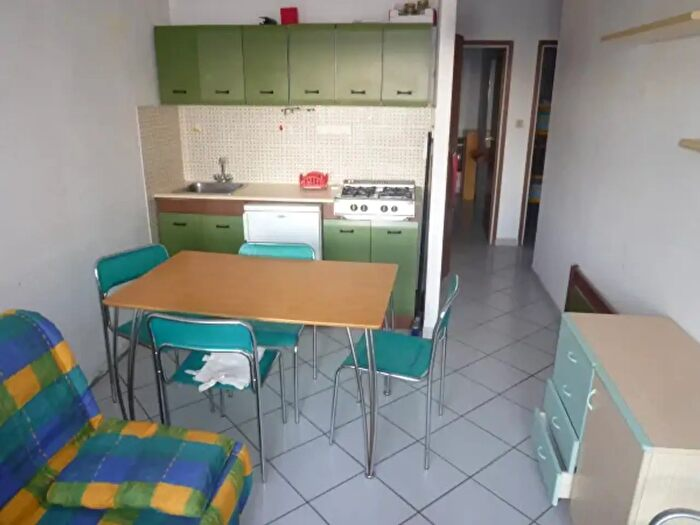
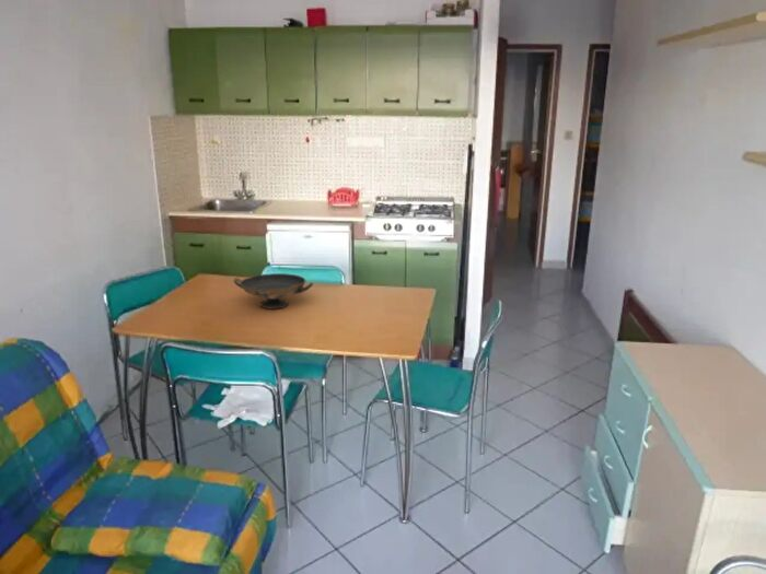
+ decorative bowl (272, 292)
